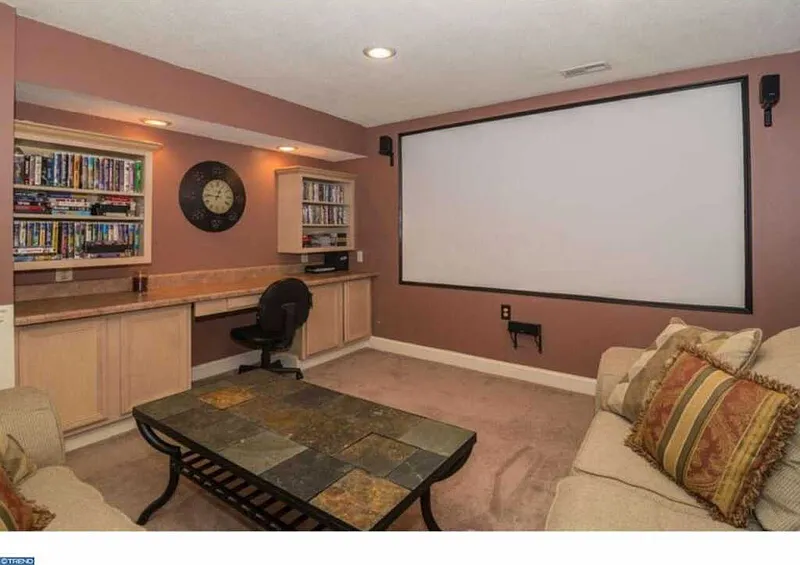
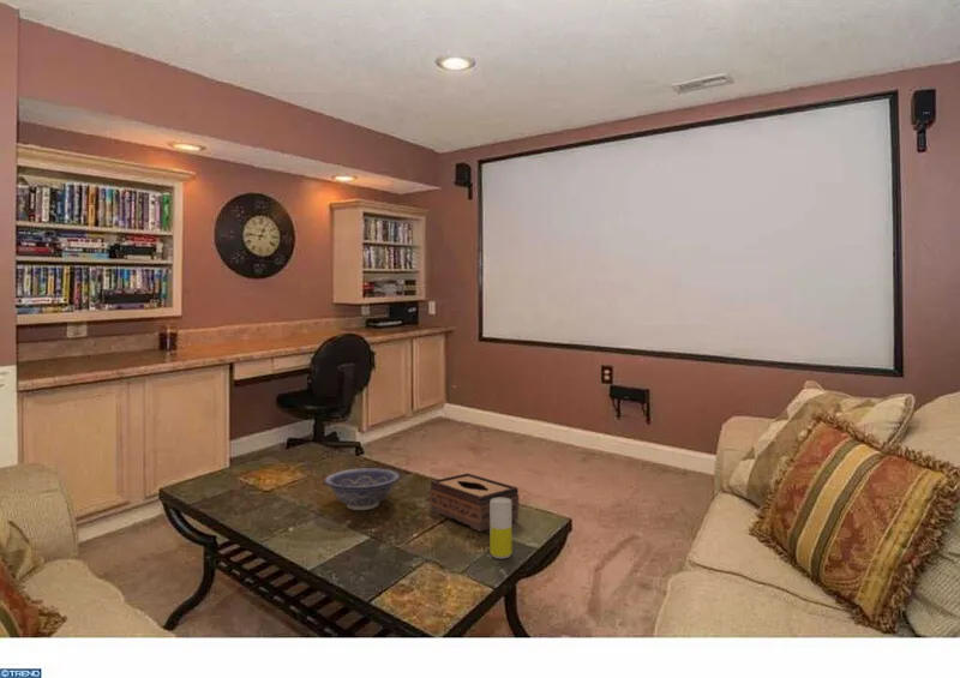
+ tissue box (473, 499)
+ beverage can (500, 527)
+ decorative bowl (362, 491)
